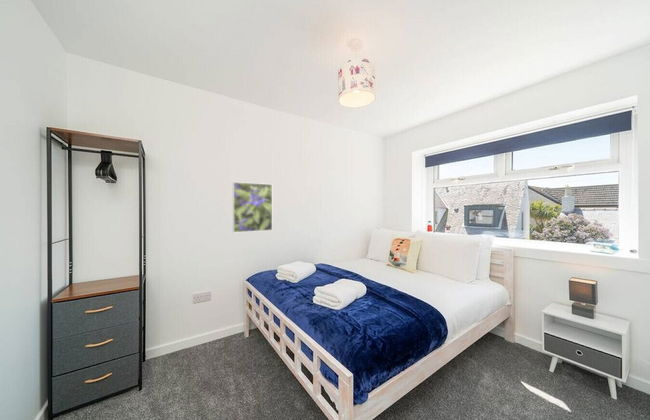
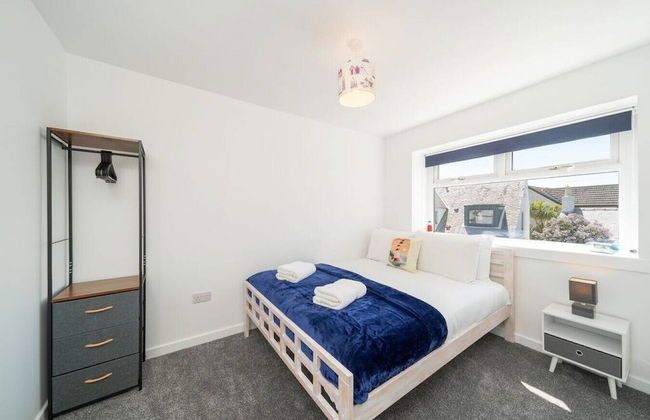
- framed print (253, 207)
